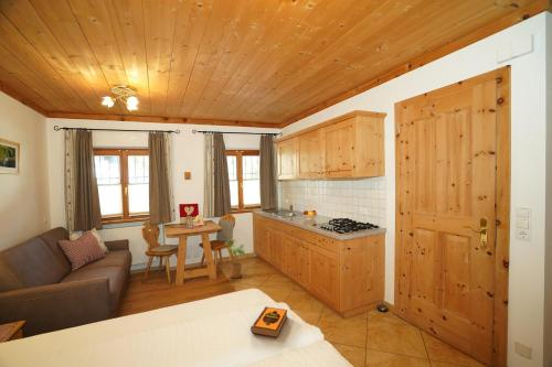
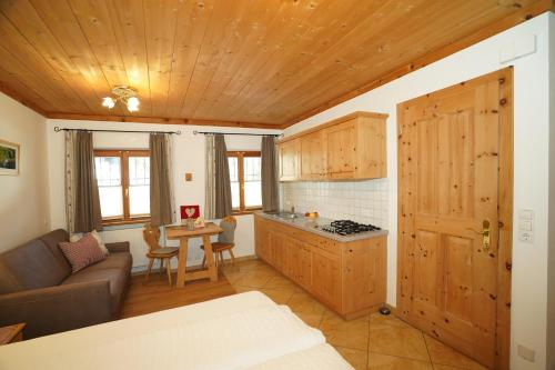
- hardback book (269, 321)
- house plant (236, 258)
